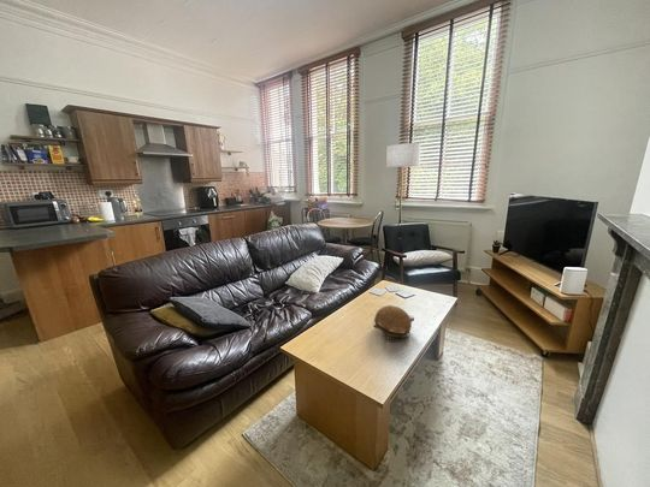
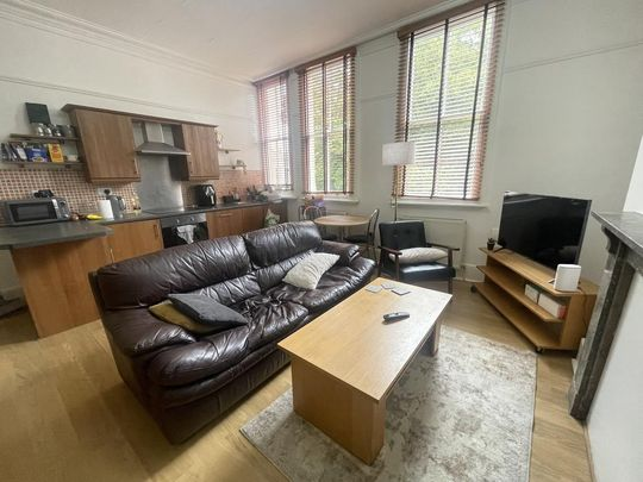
- decorative bowl (391, 320)
